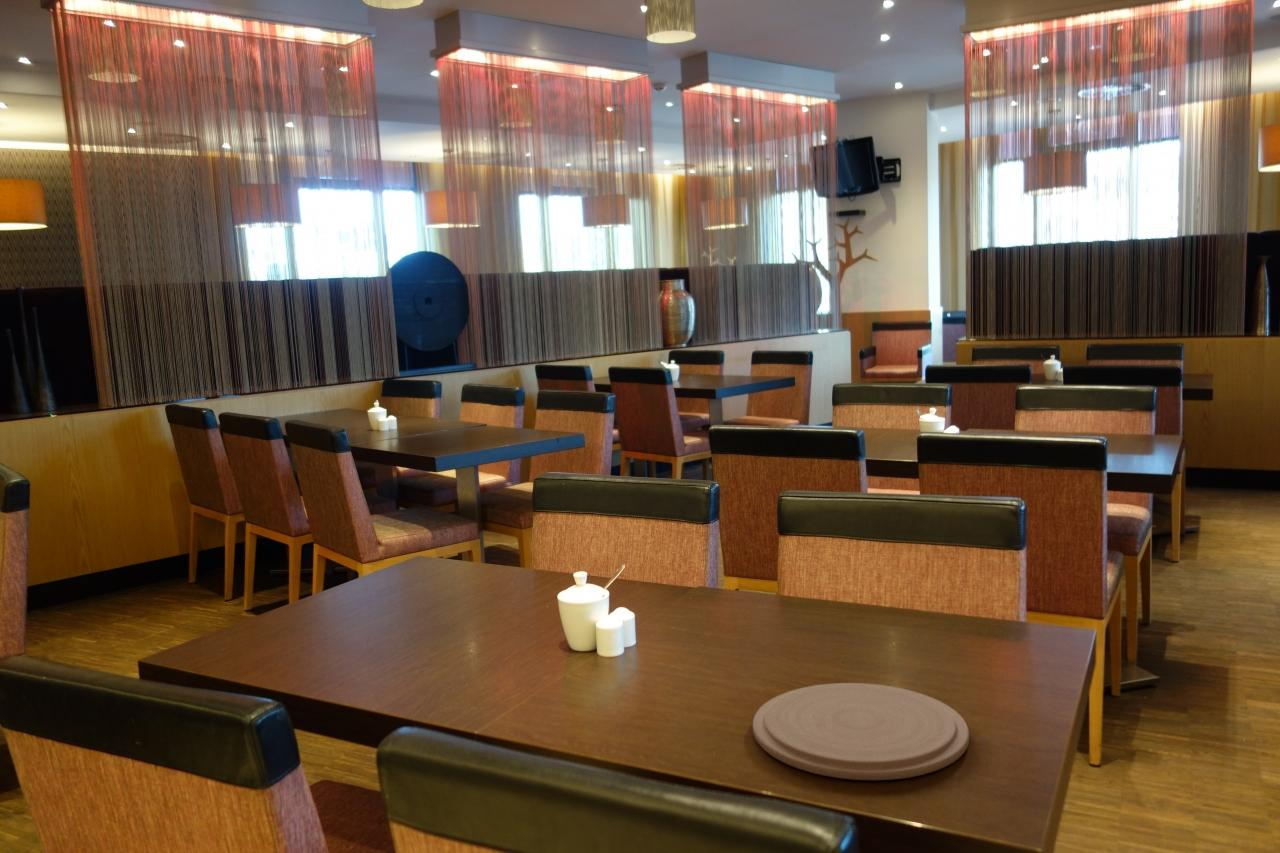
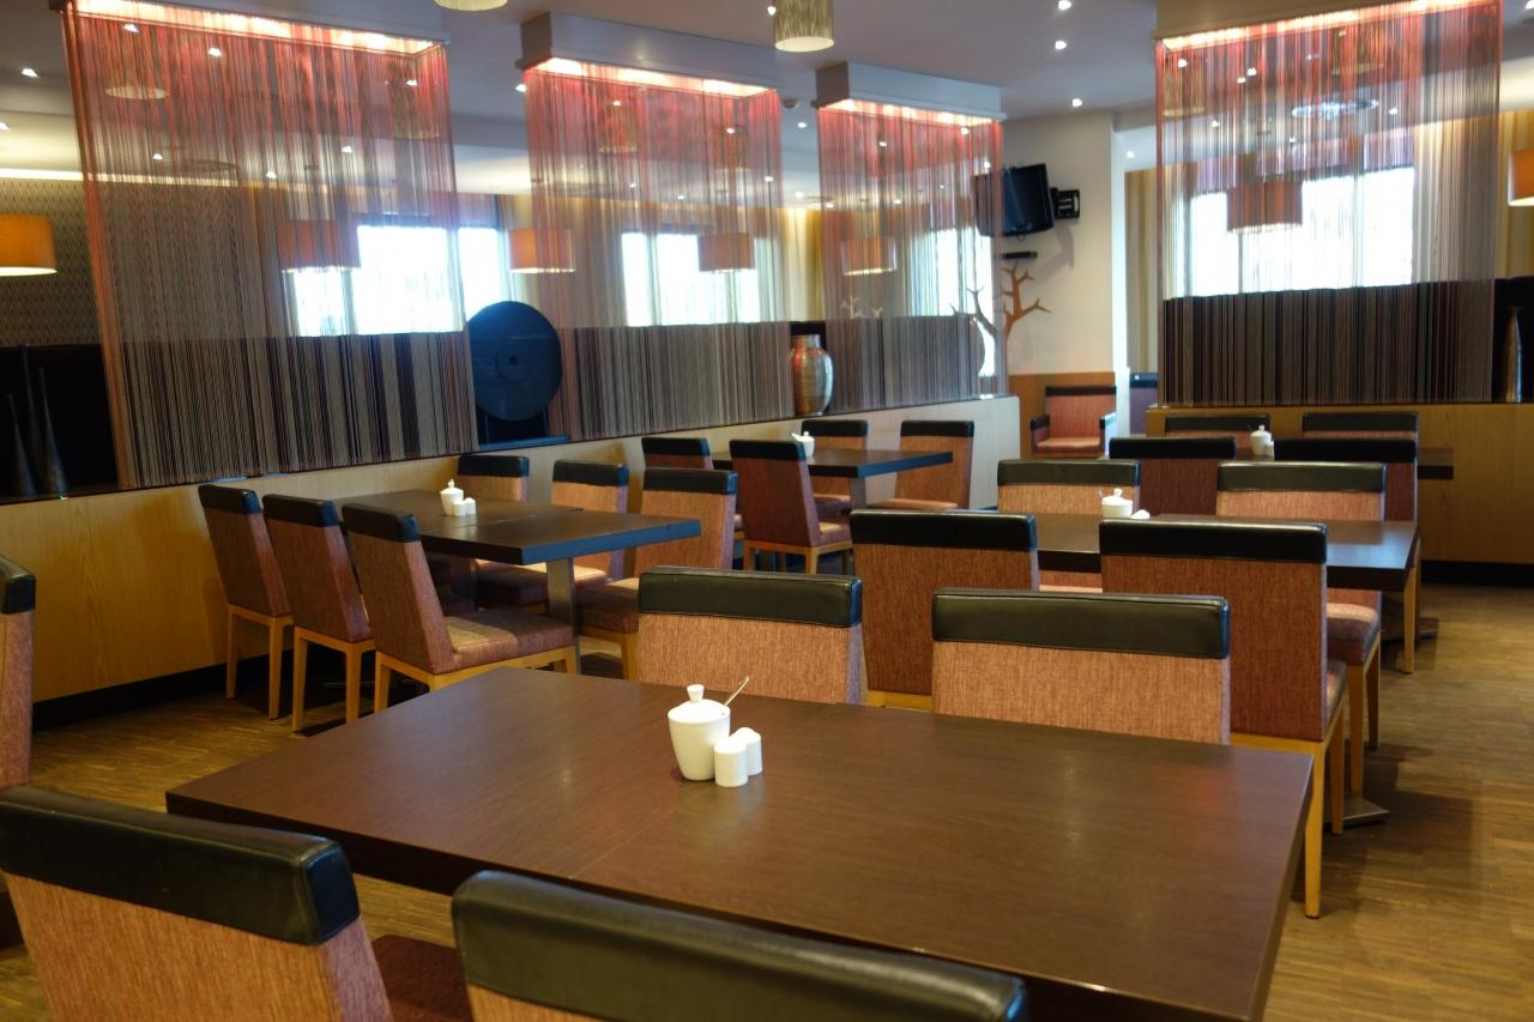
- plate (858, 724)
